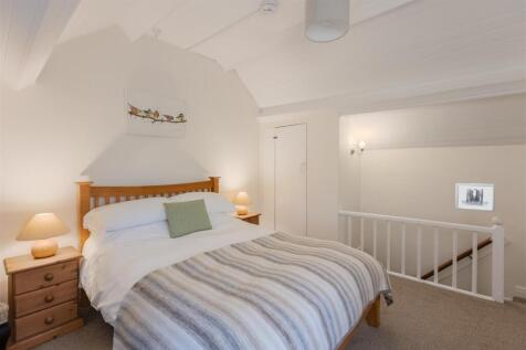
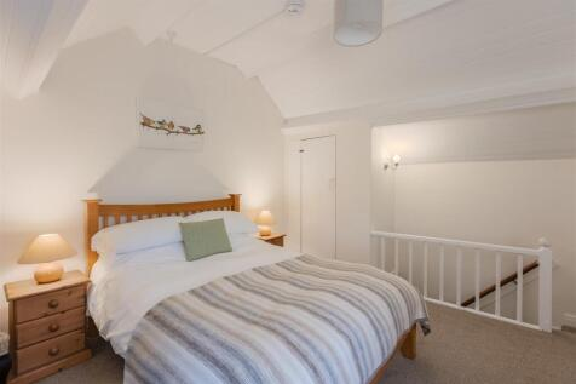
- wall art (474, 197)
